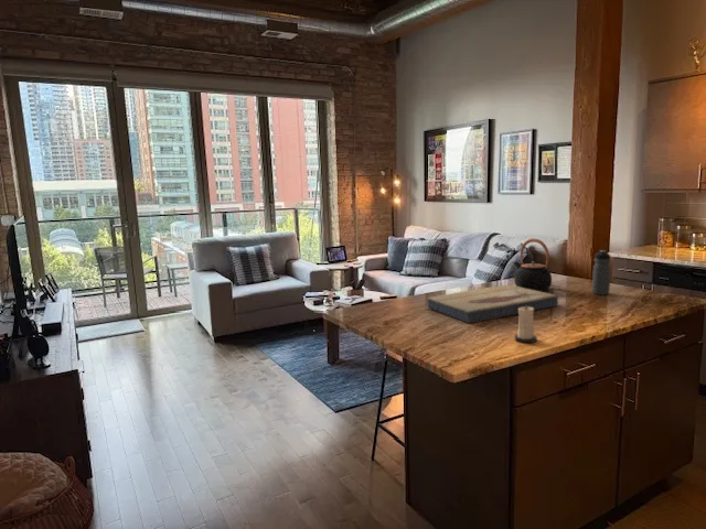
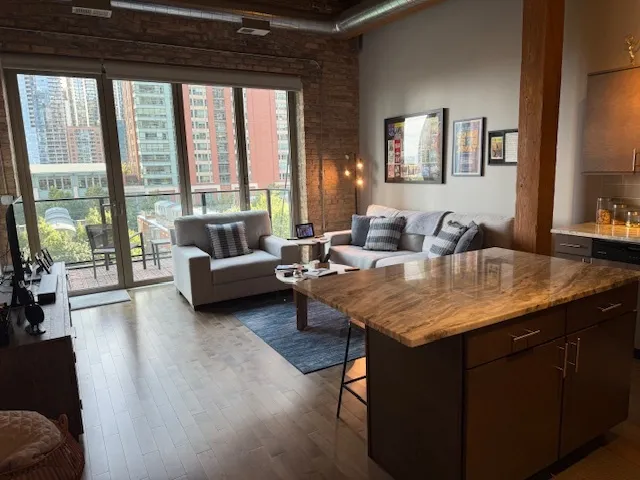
- teapot (531, 263)
- water bottle (601, 271)
- fish fossil (491, 301)
- candle (525, 322)
